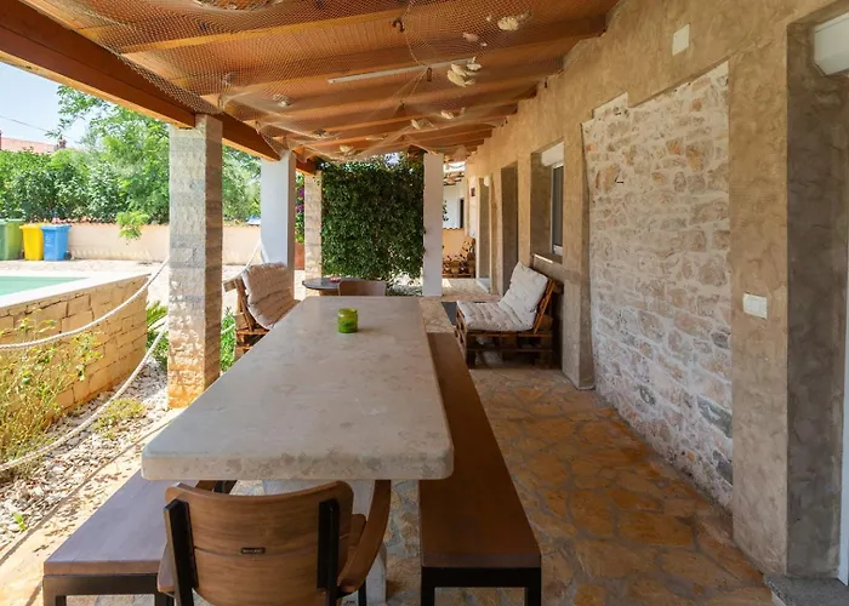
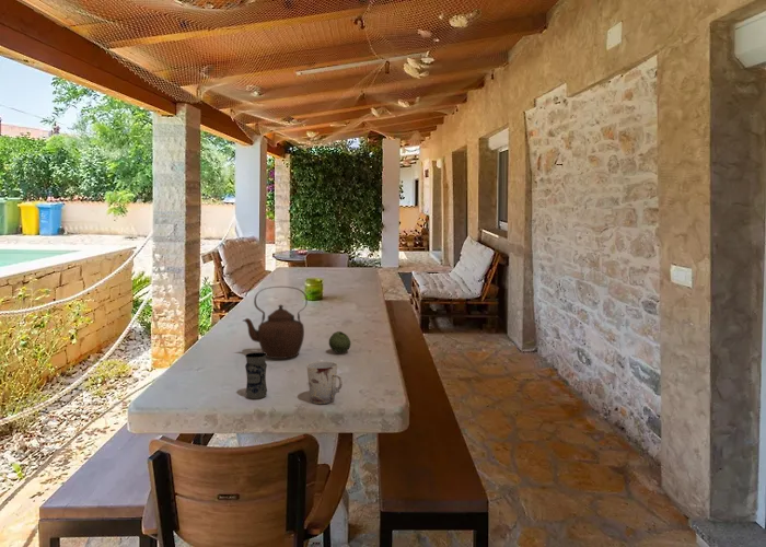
+ teapot (275, 321)
+ fruit (339, 341)
+ cup (326, 383)
+ jar (256, 374)
